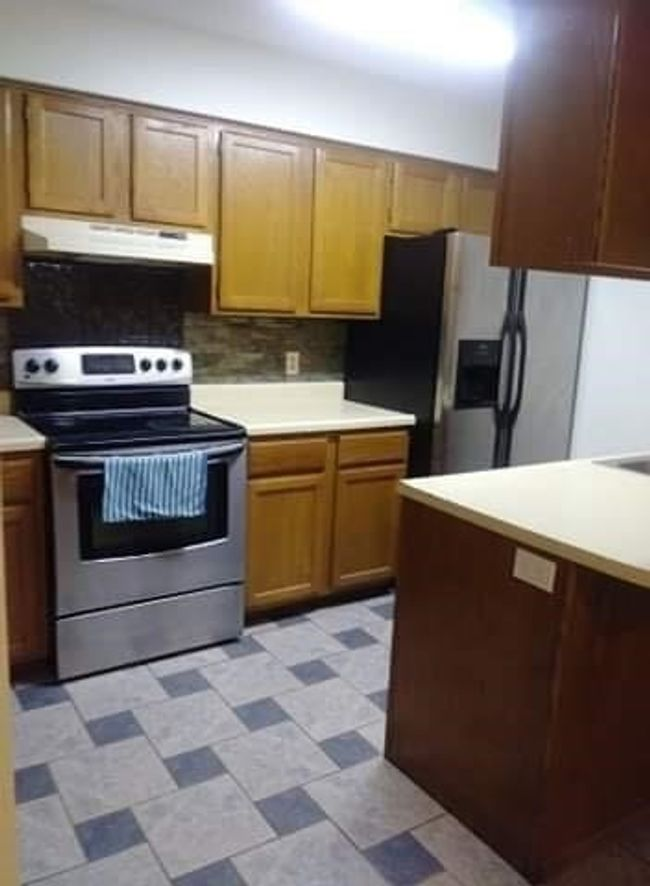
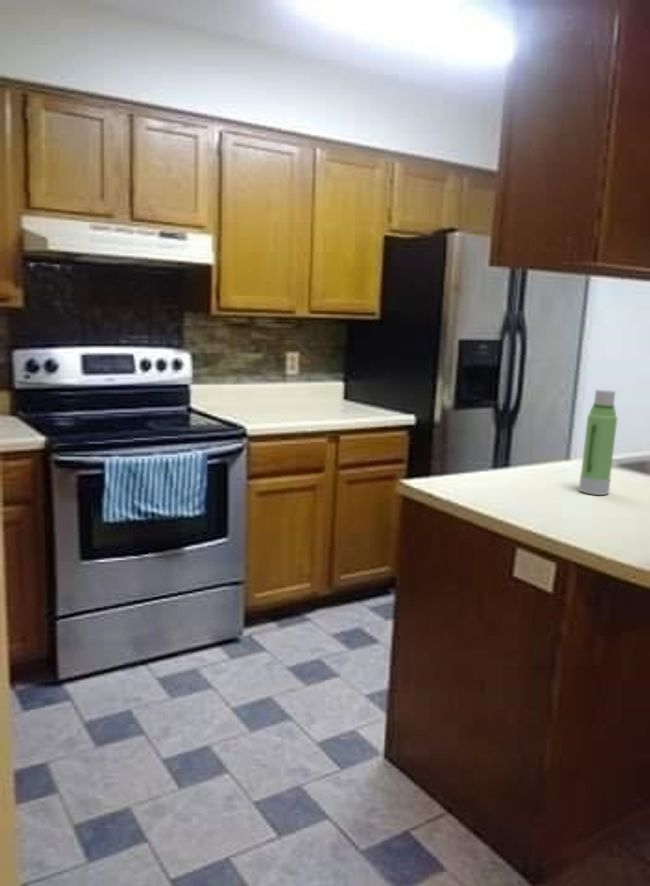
+ water bottle (598, 441)
